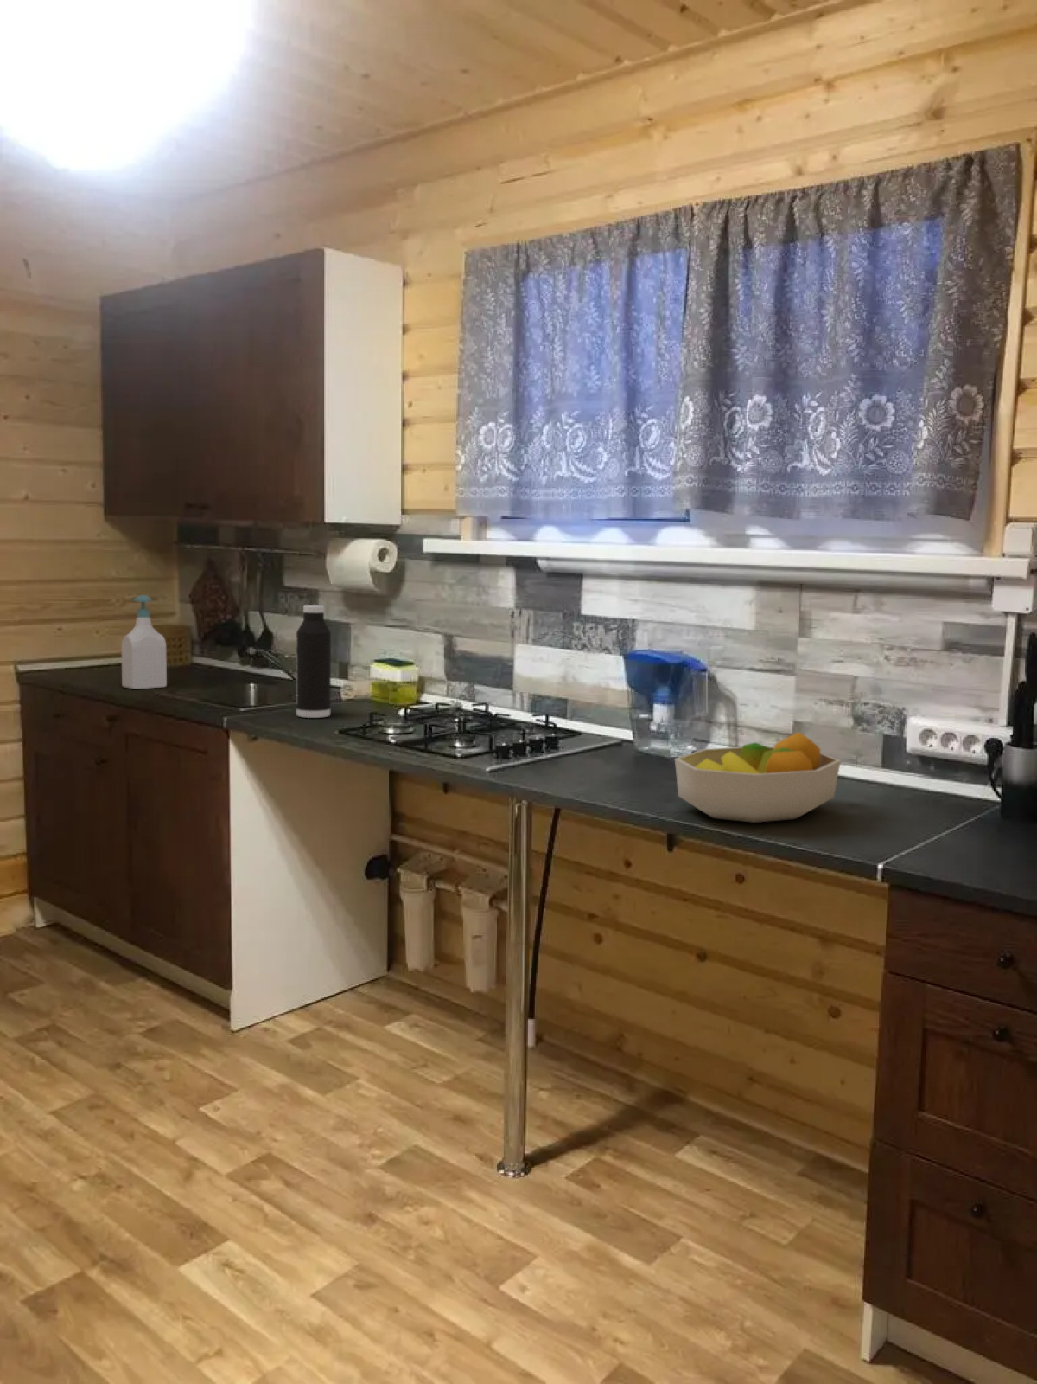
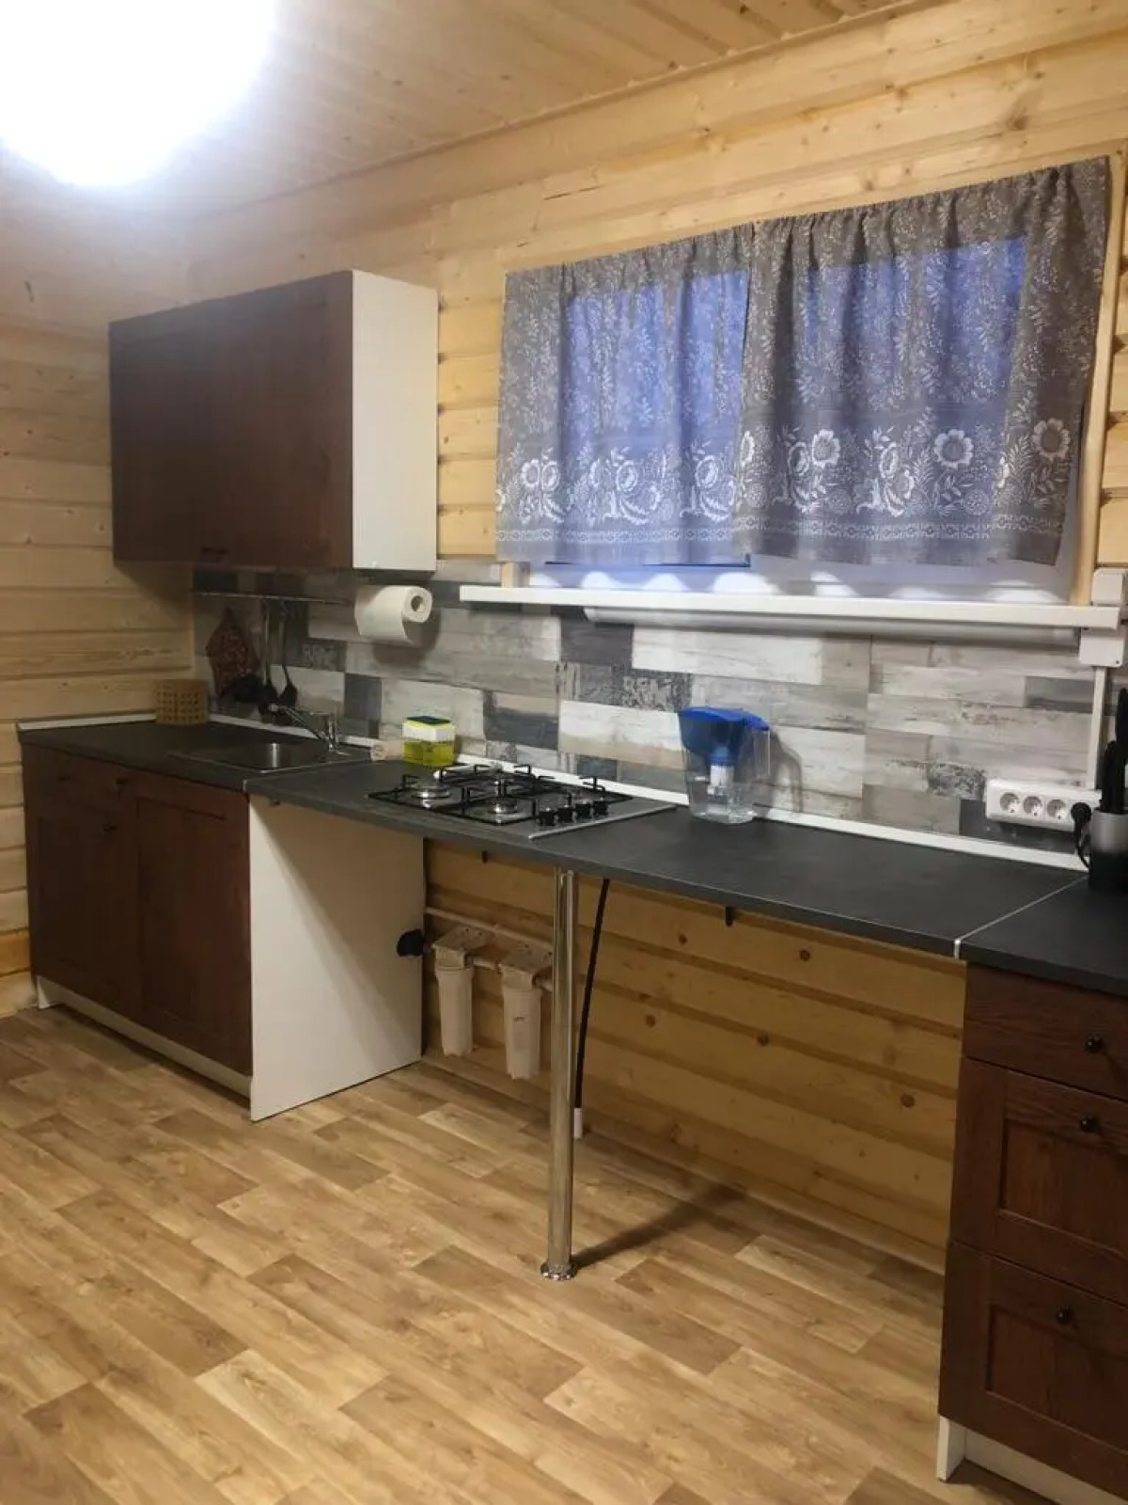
- soap bottle (142, 640)
- water bottle (313, 660)
- fruit bowl (757, 773)
